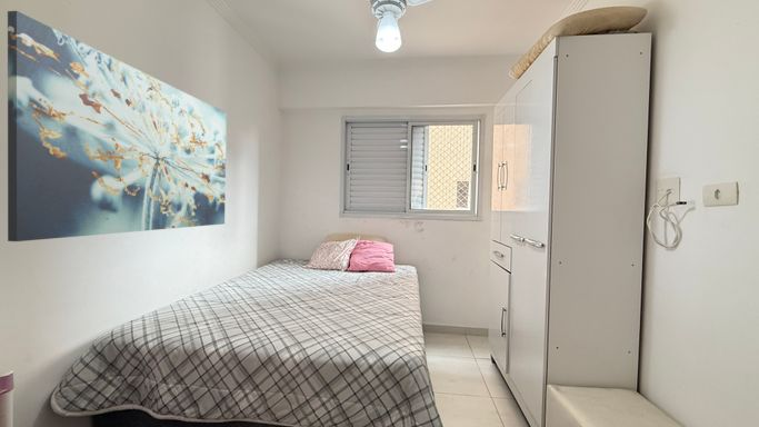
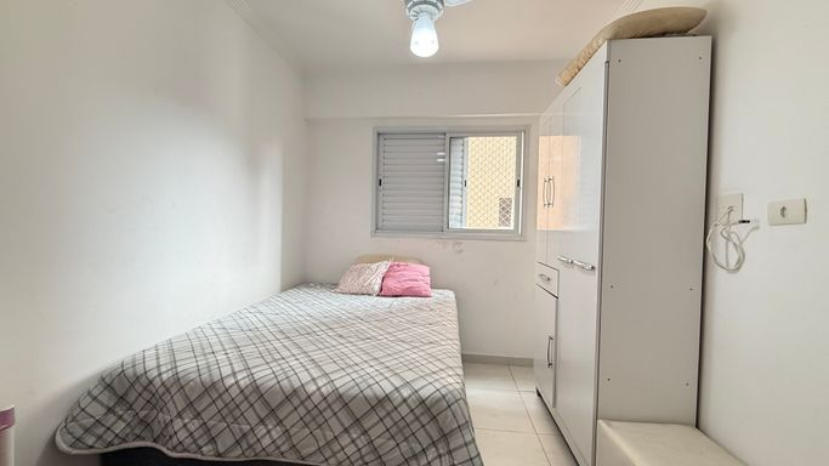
- wall art (153, 155)
